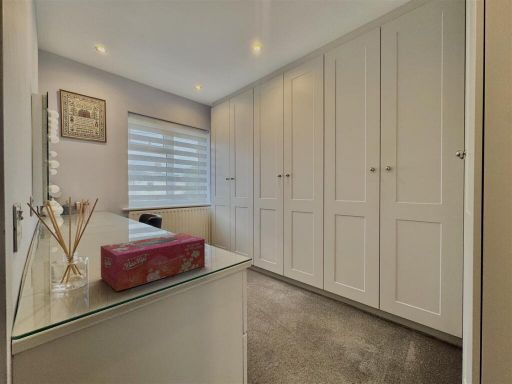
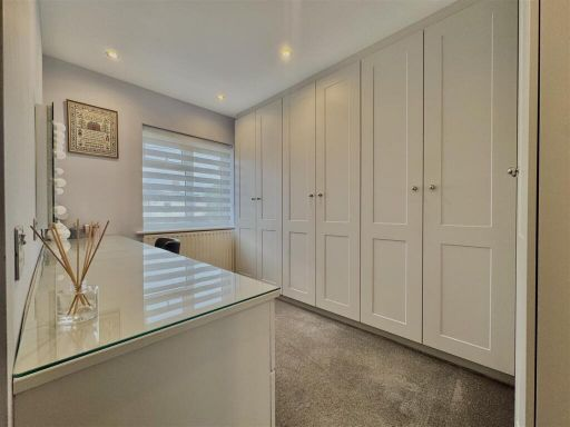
- tissue box (156, 256)
